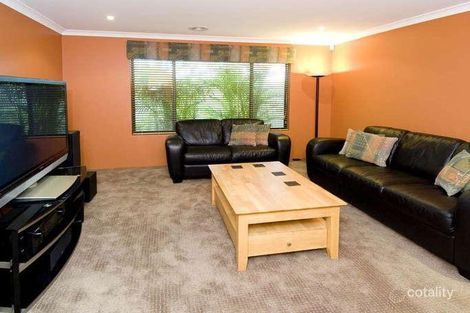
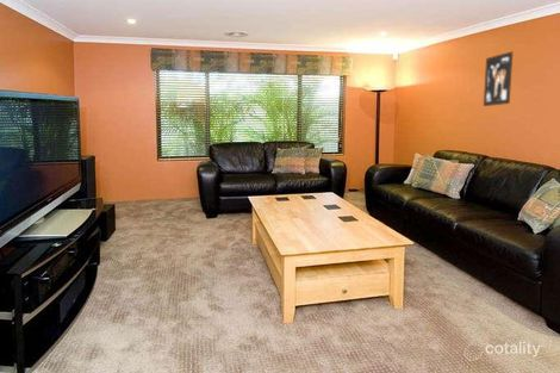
+ wall art (497, 80)
